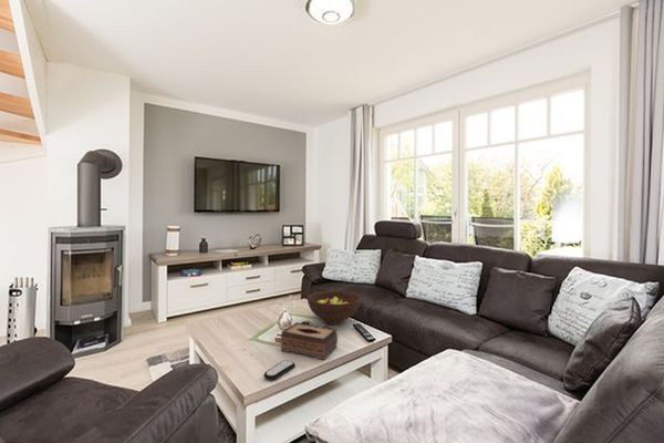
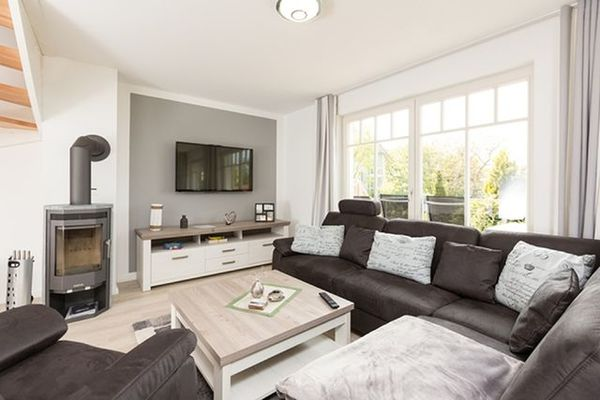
- fruit bowl (333, 309)
- remote control (279, 369)
- tissue box (309, 339)
